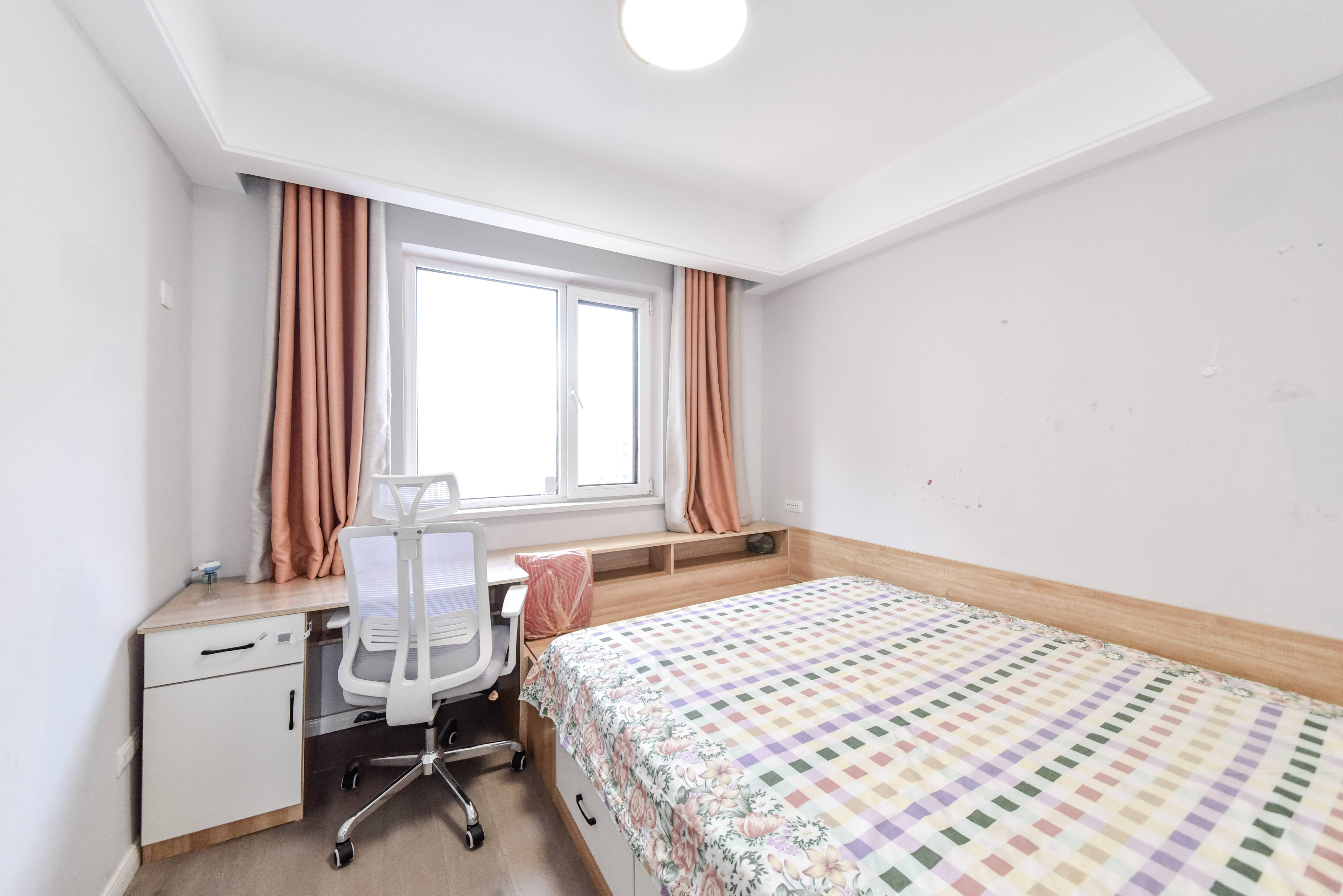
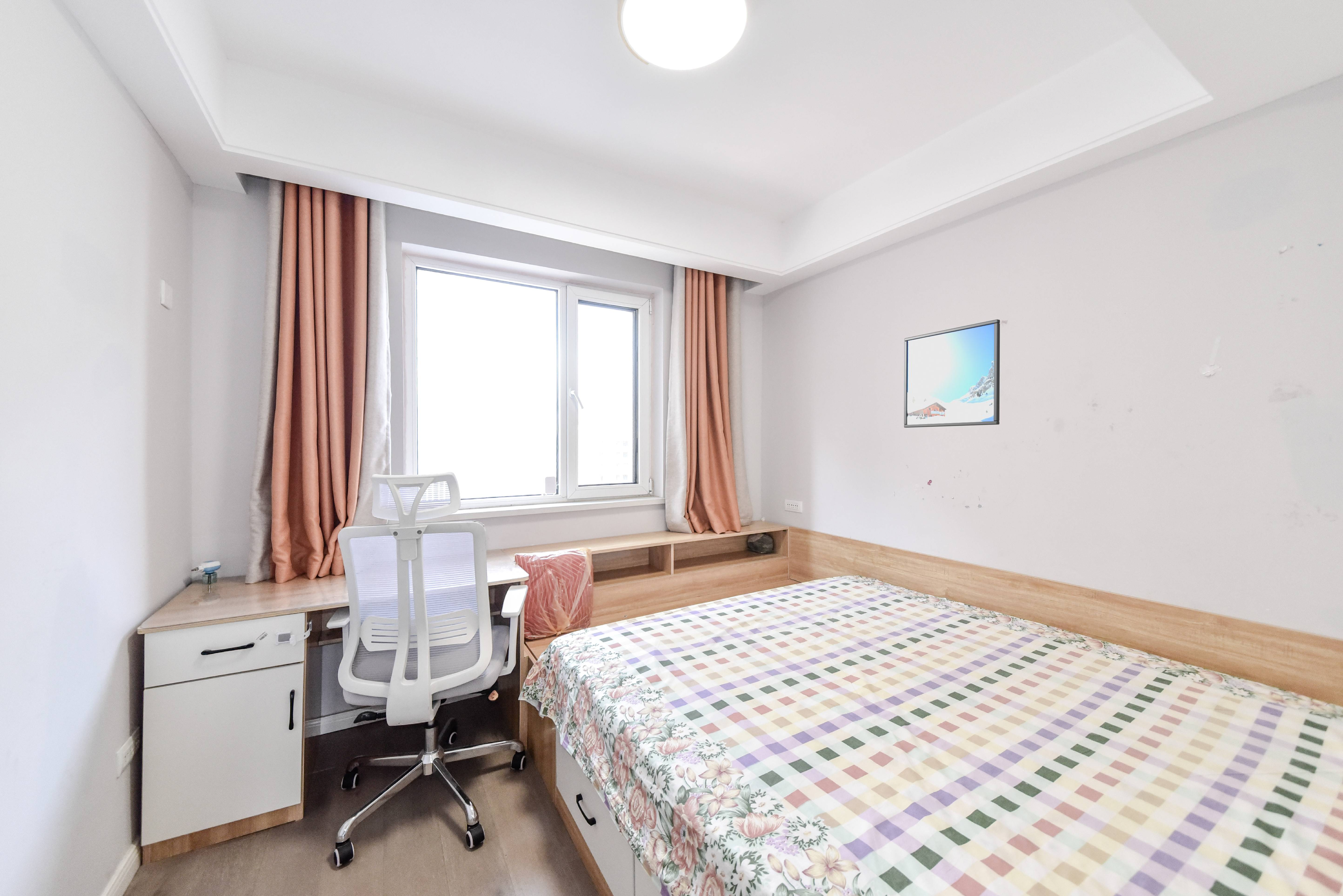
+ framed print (948, 378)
